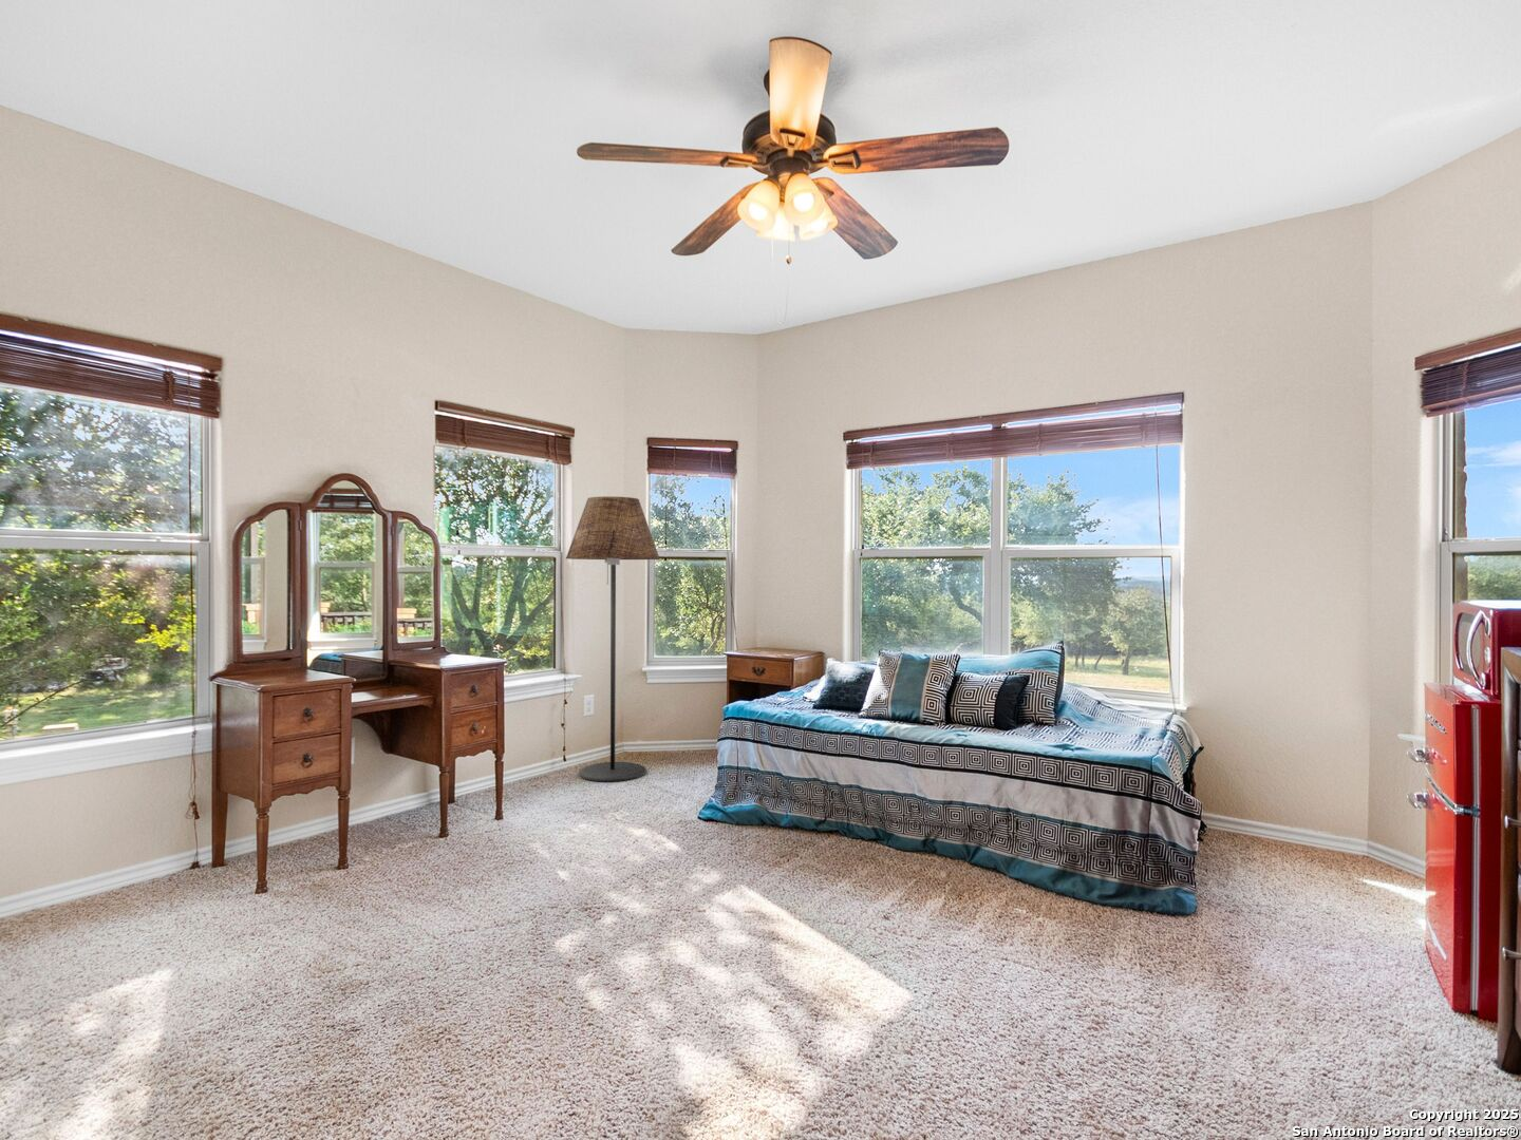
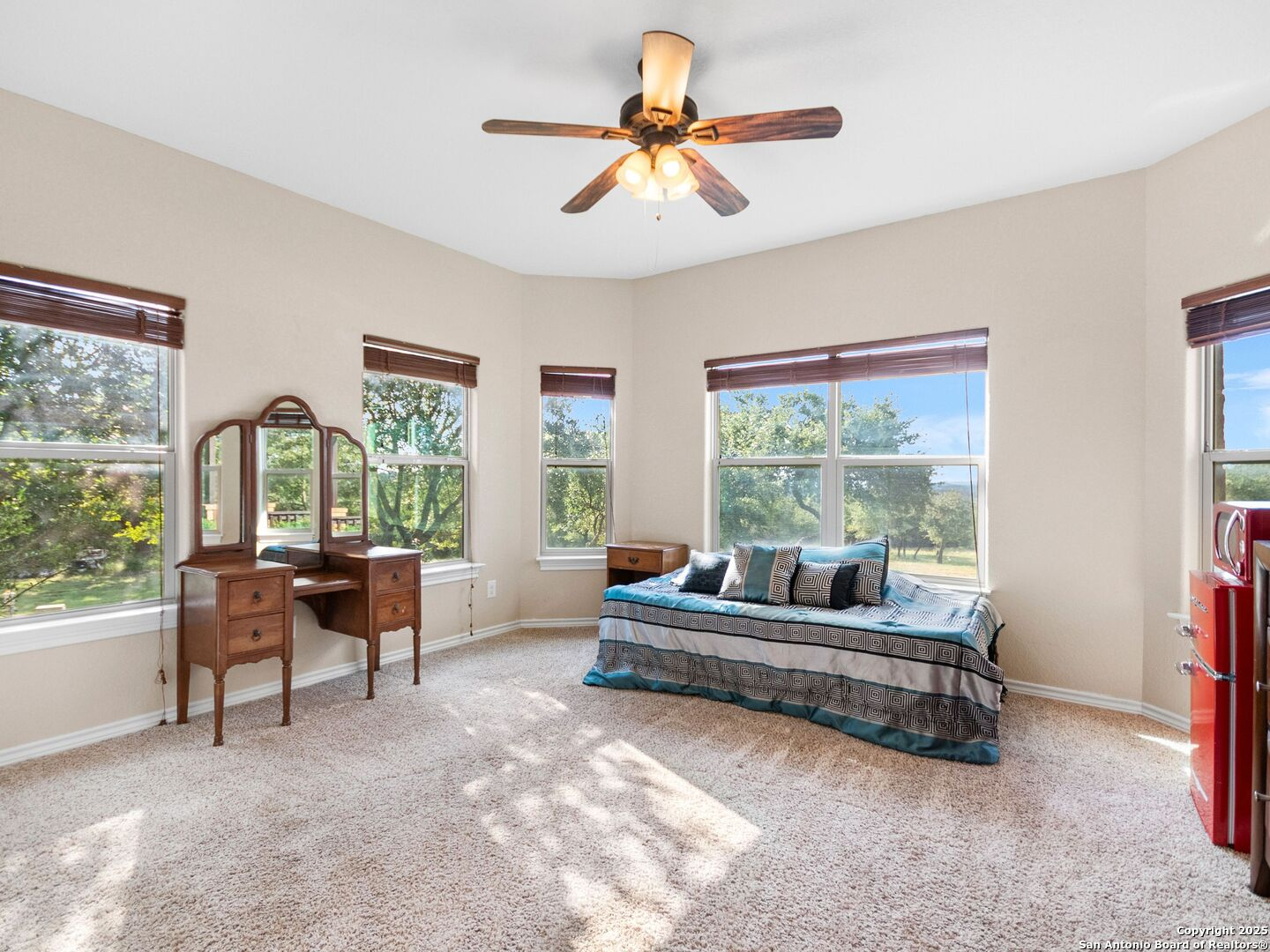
- floor lamp (613, 636)
